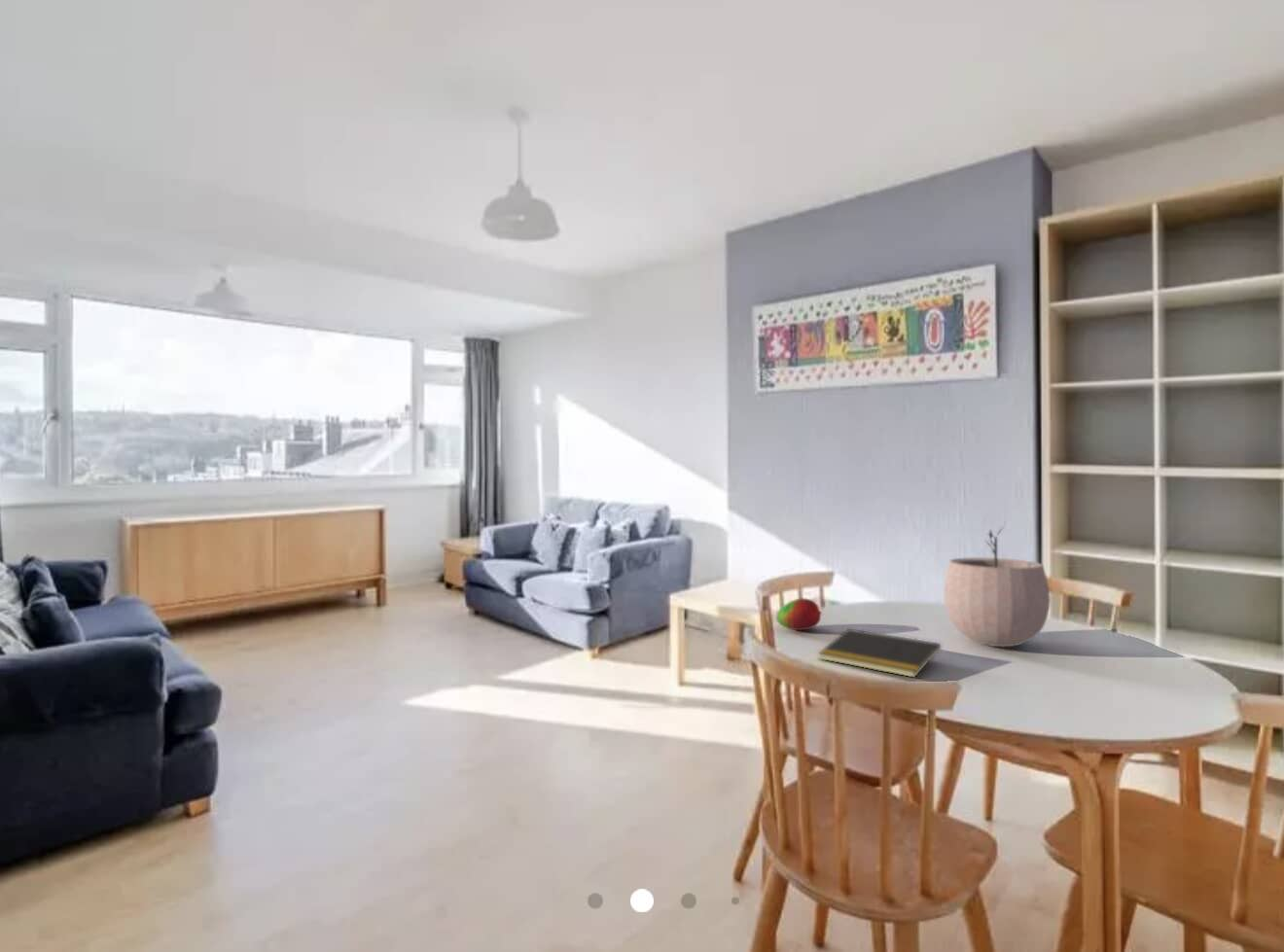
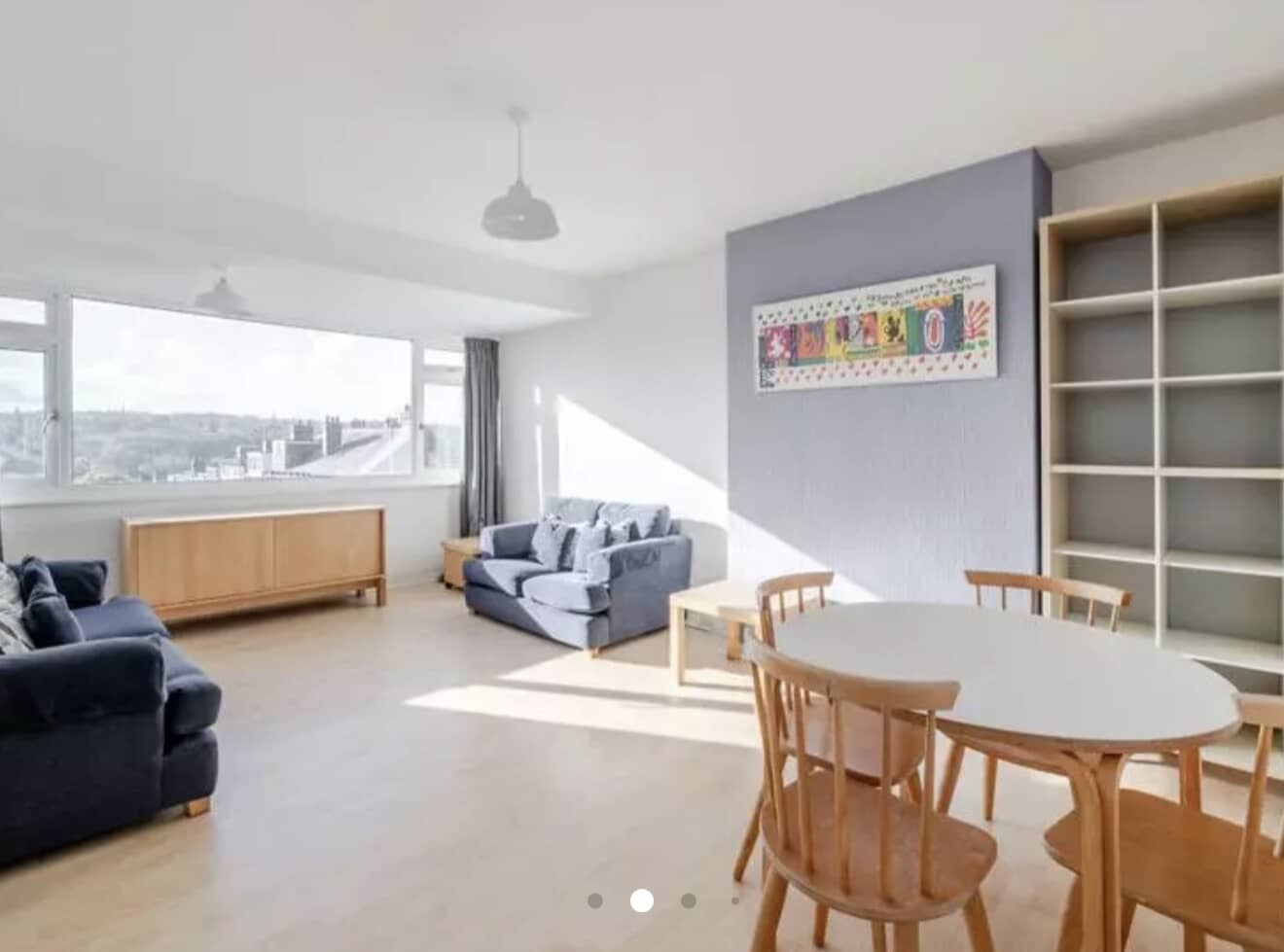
- notepad (878, 651)
- fruit (799, 614)
- plant pot (995, 584)
